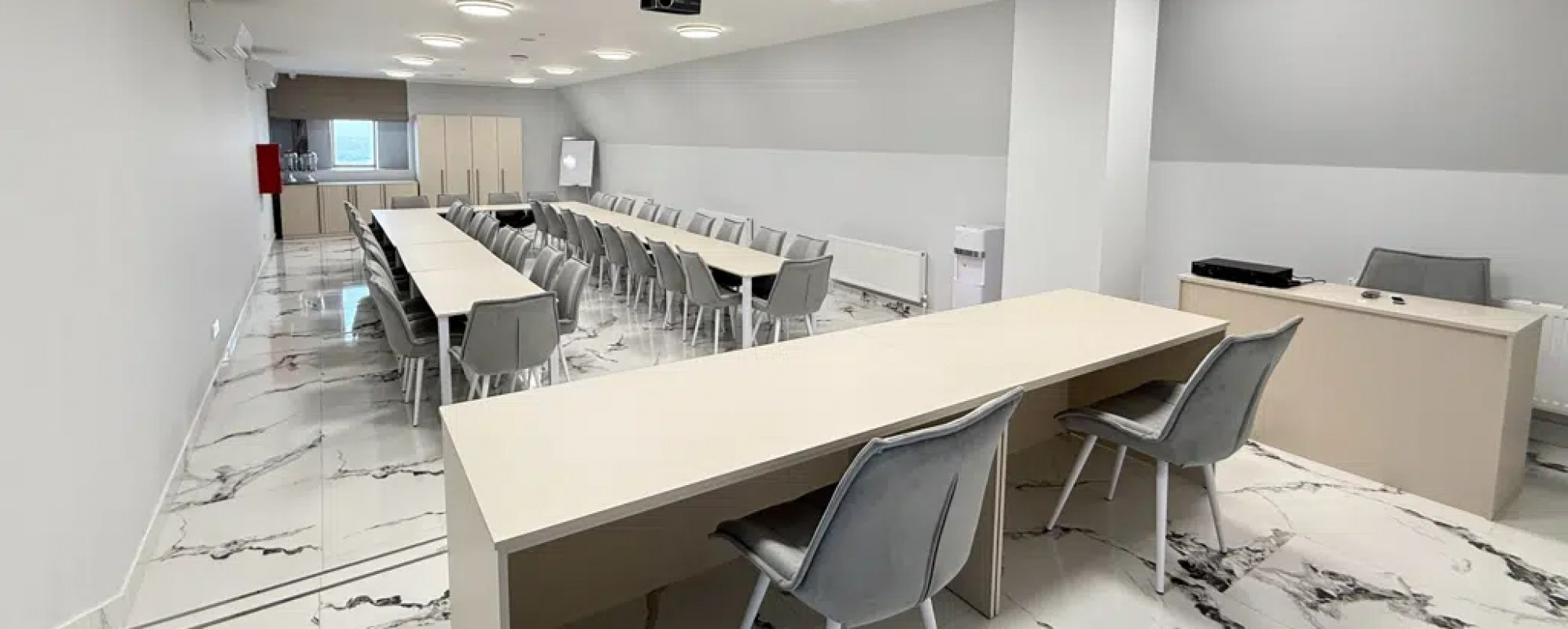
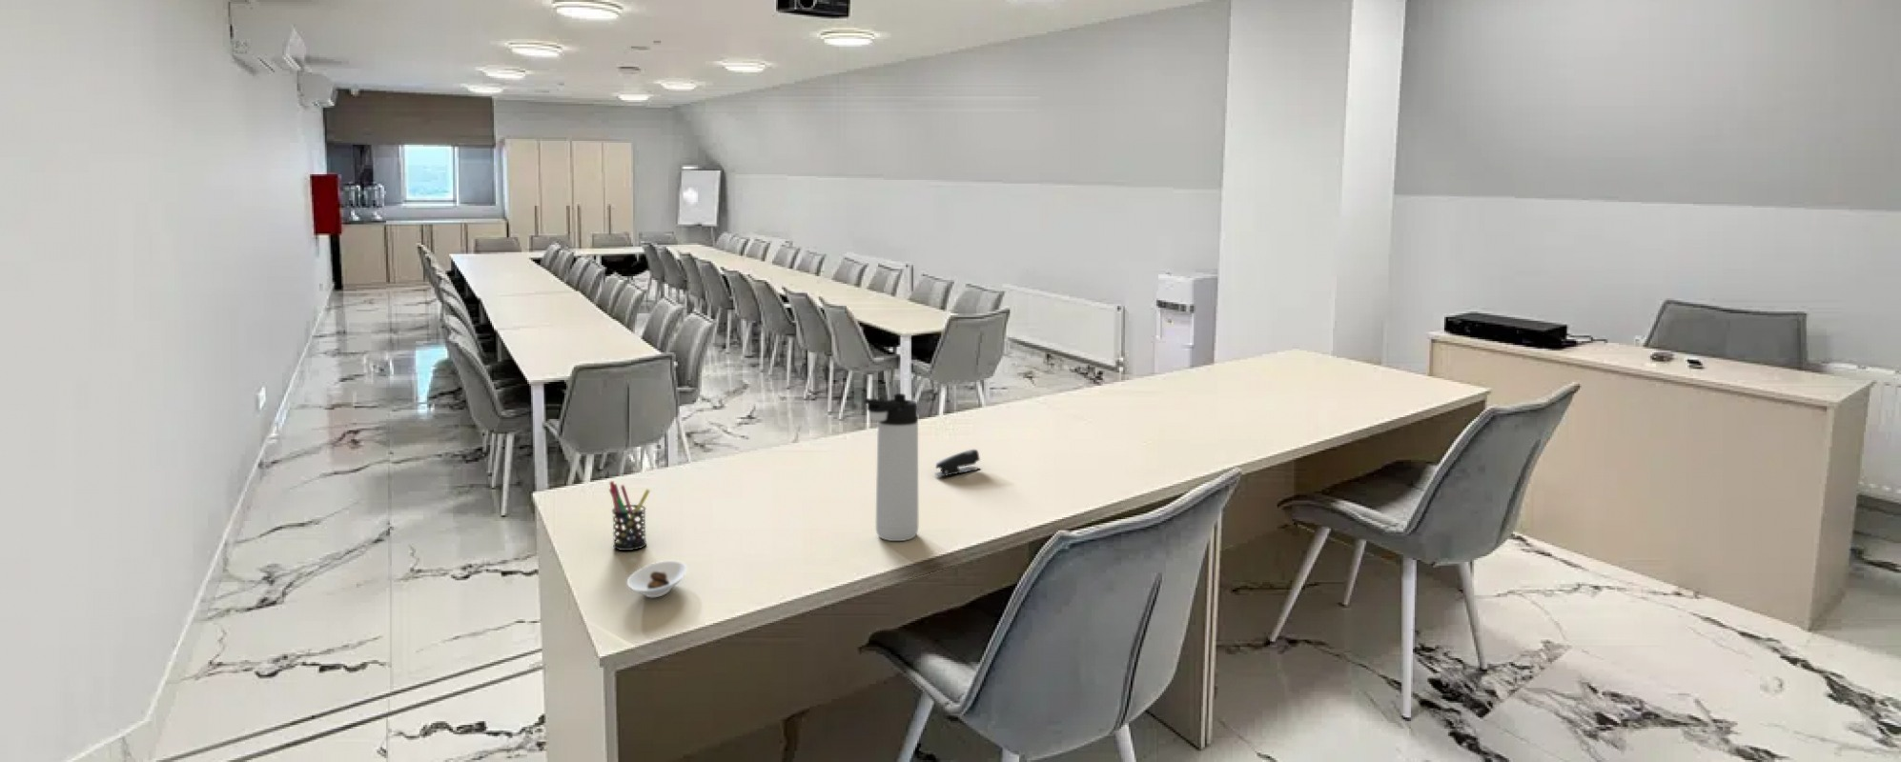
+ stapler (958, 462)
+ pen holder (626, 515)
+ saucer (658, 580)
+ thermos bottle (890, 466)
